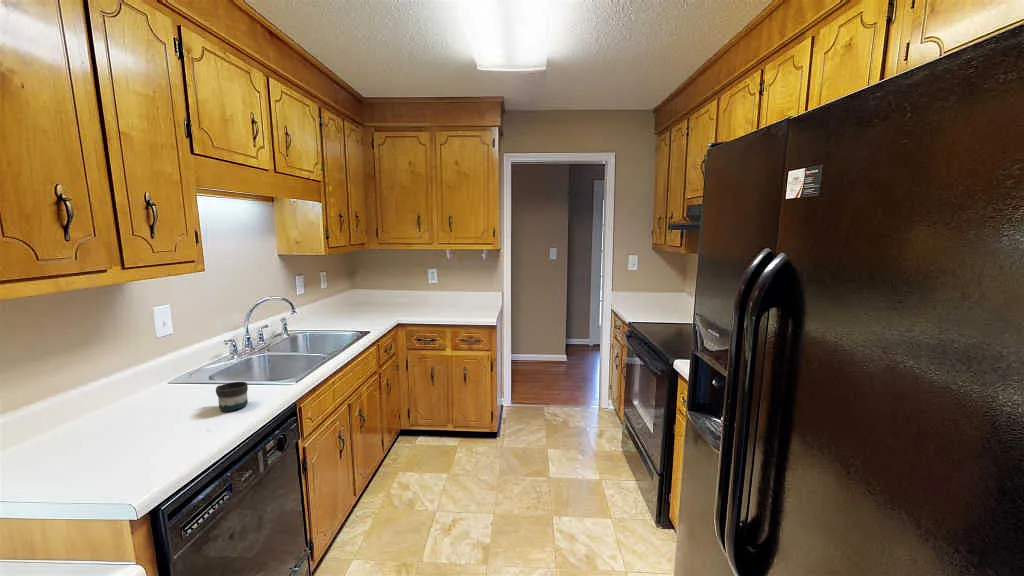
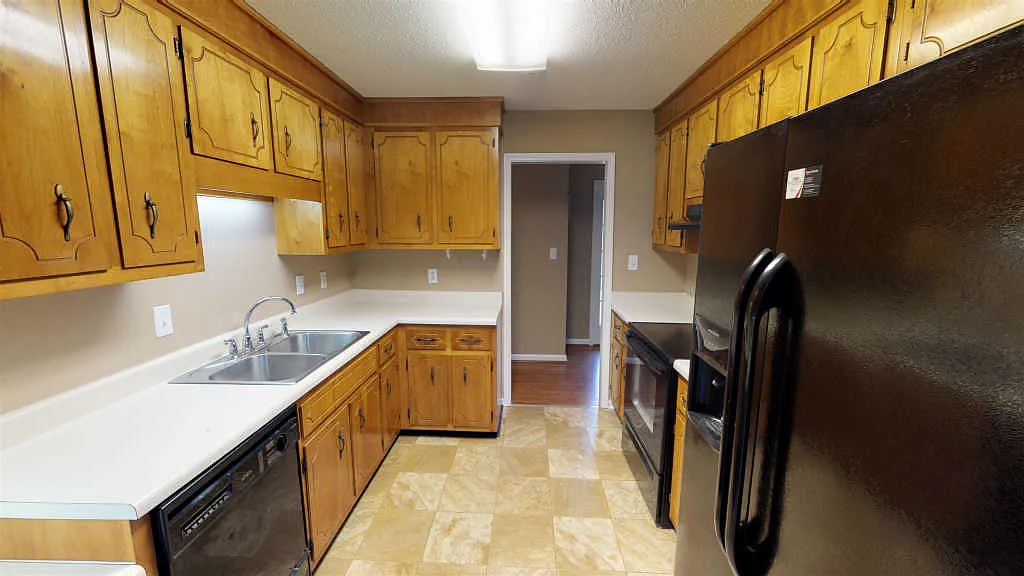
- mug (229, 396)
